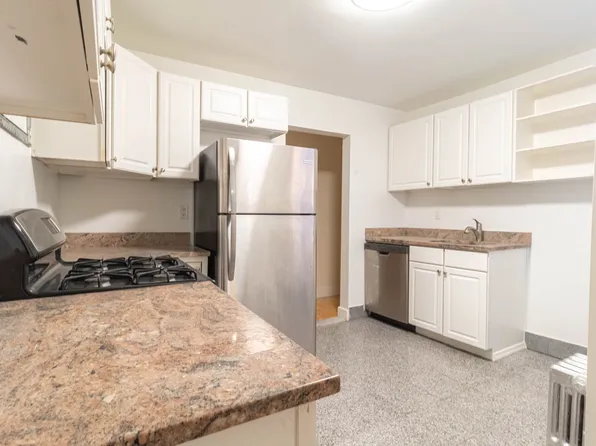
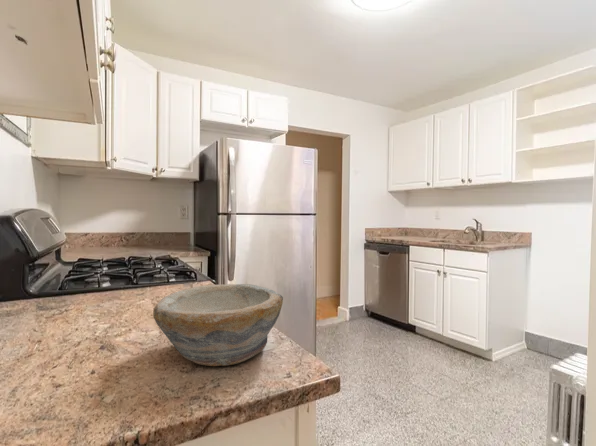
+ bowl (220, 322)
